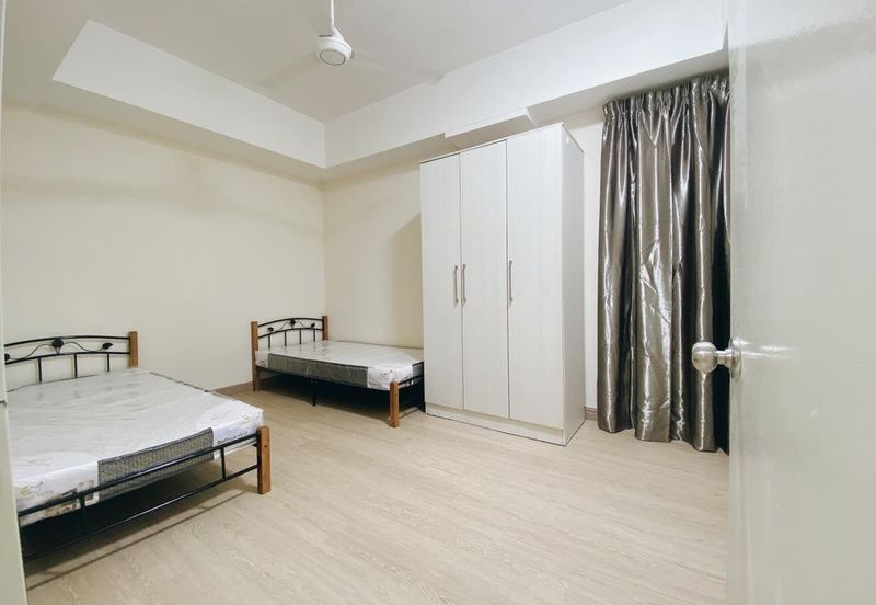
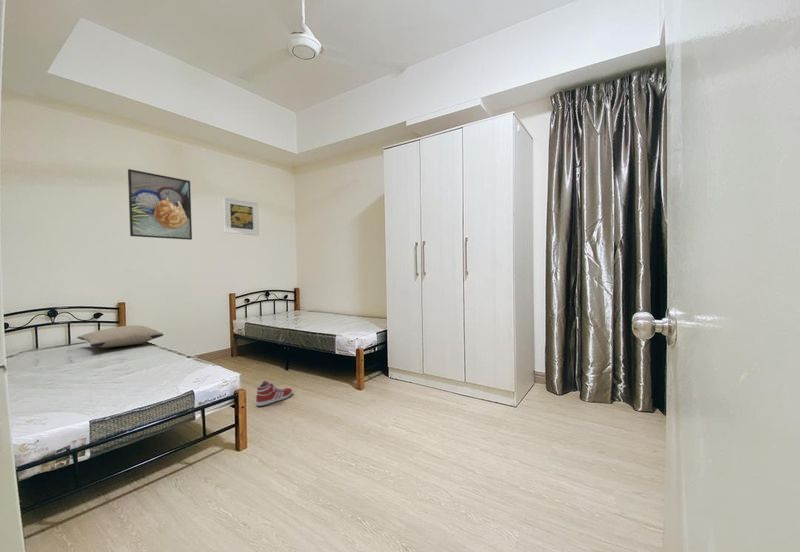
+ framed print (241, 217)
+ sneaker (275, 389)
+ pillow (121, 336)
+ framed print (162, 206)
